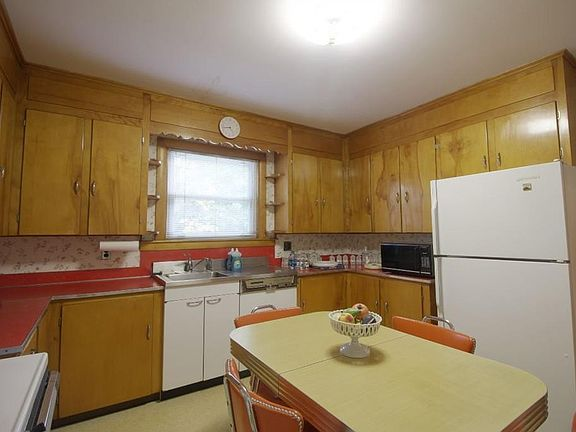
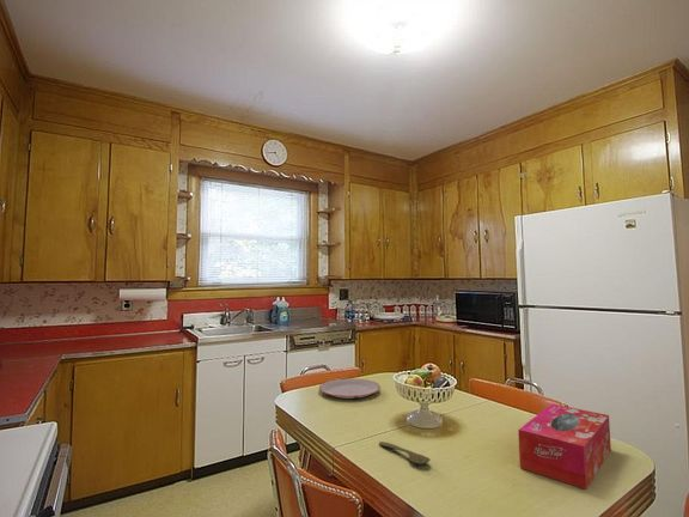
+ spoon (402, 450)
+ tissue box (566, 439)
+ plate (349, 389)
